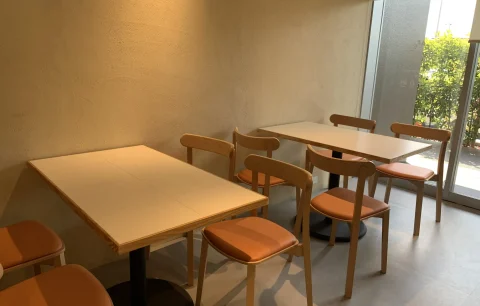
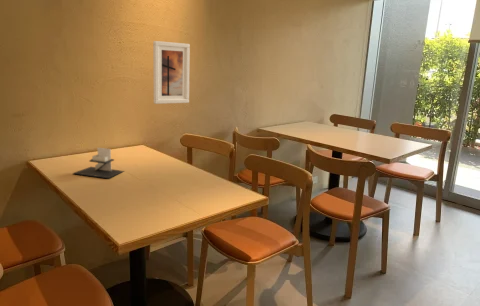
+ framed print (171, 73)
+ napkin holder (101, 160)
